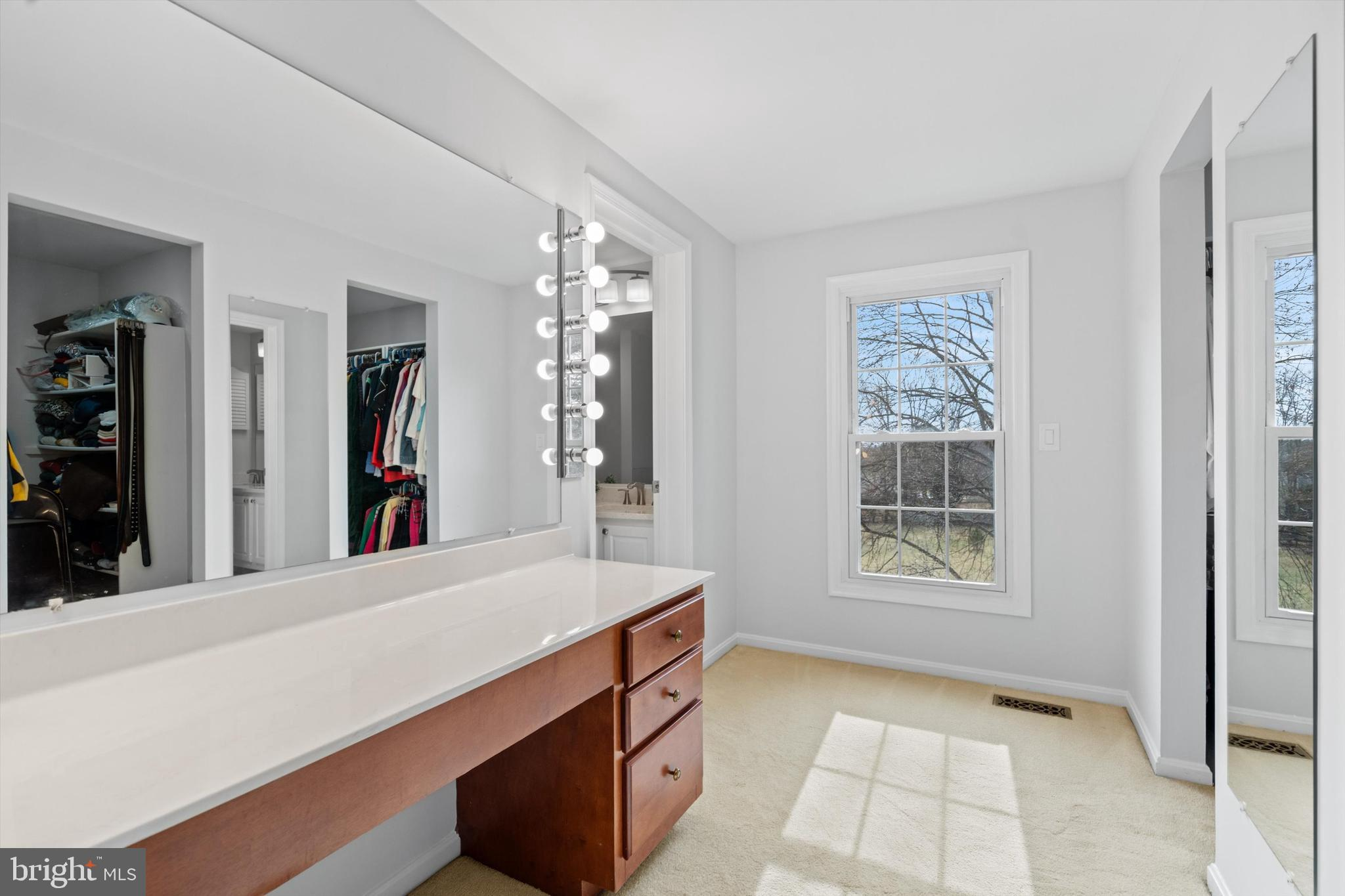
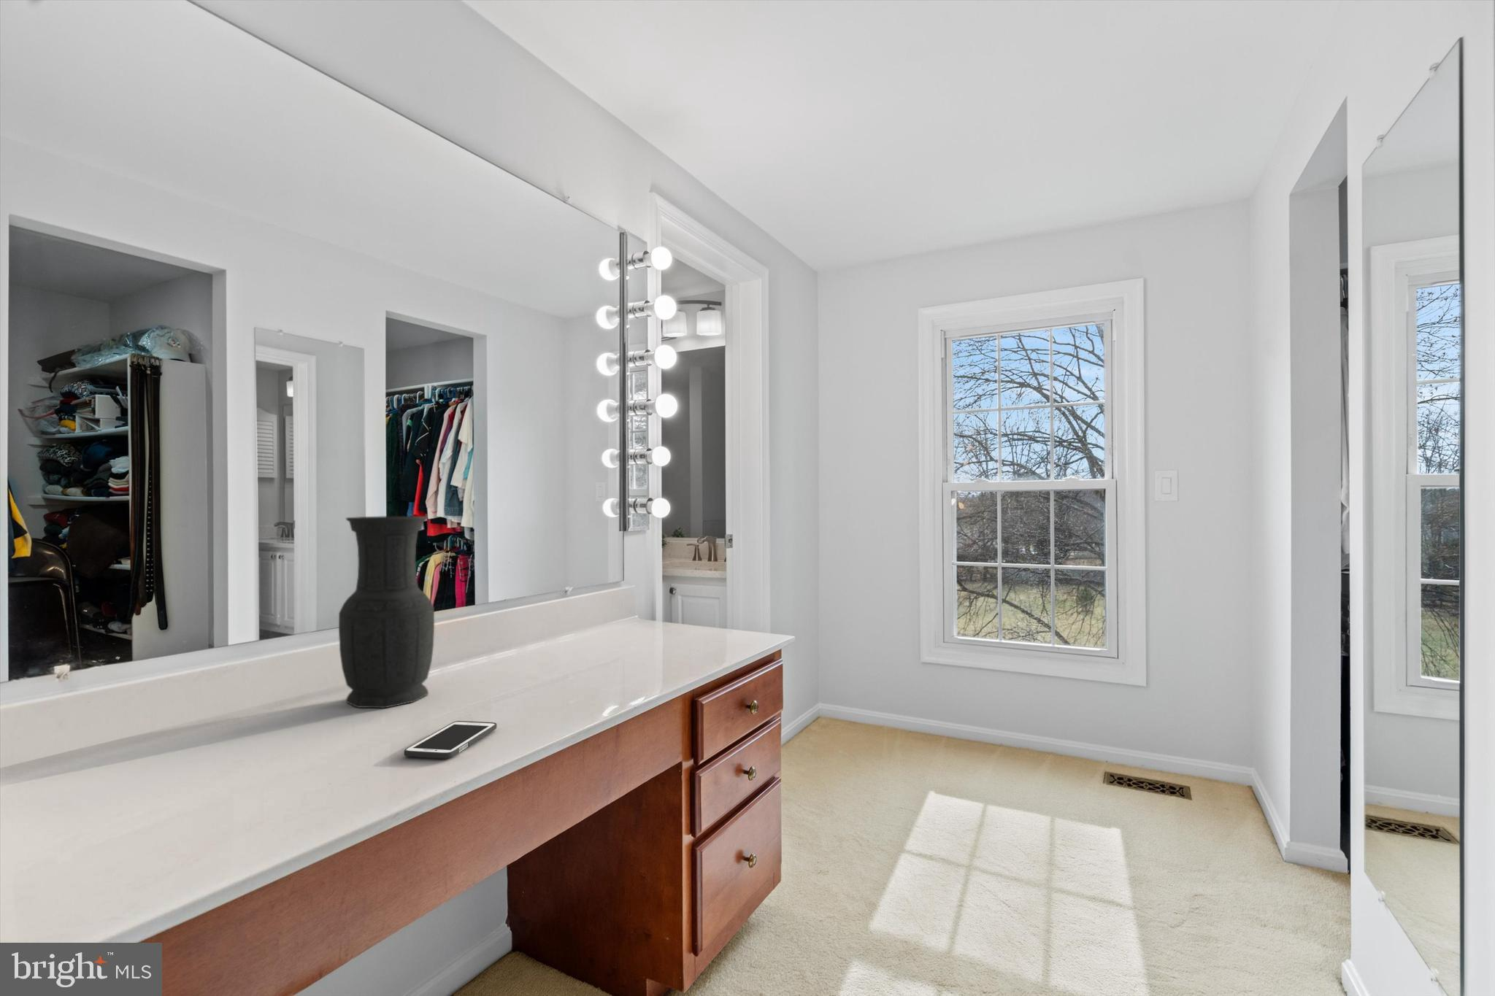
+ vase (387, 607)
+ cell phone (452, 738)
